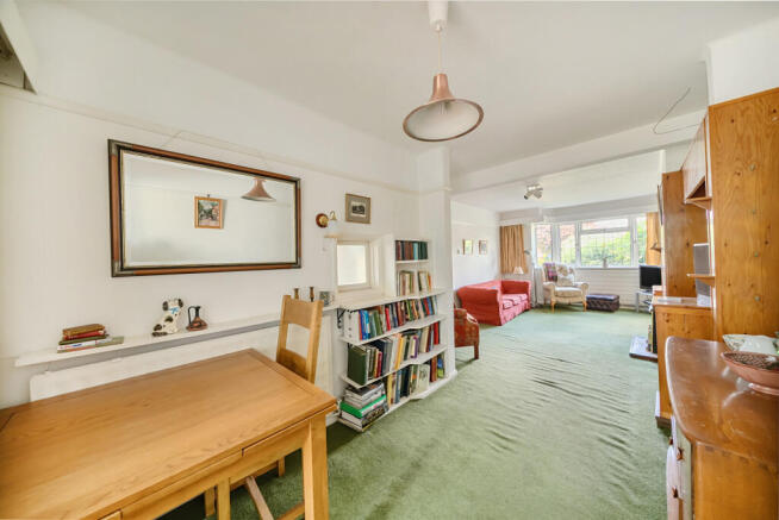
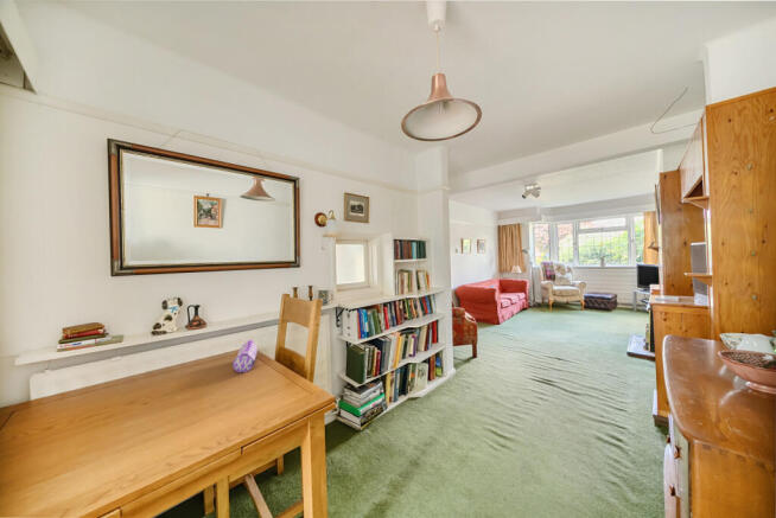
+ pencil case (246, 356)
